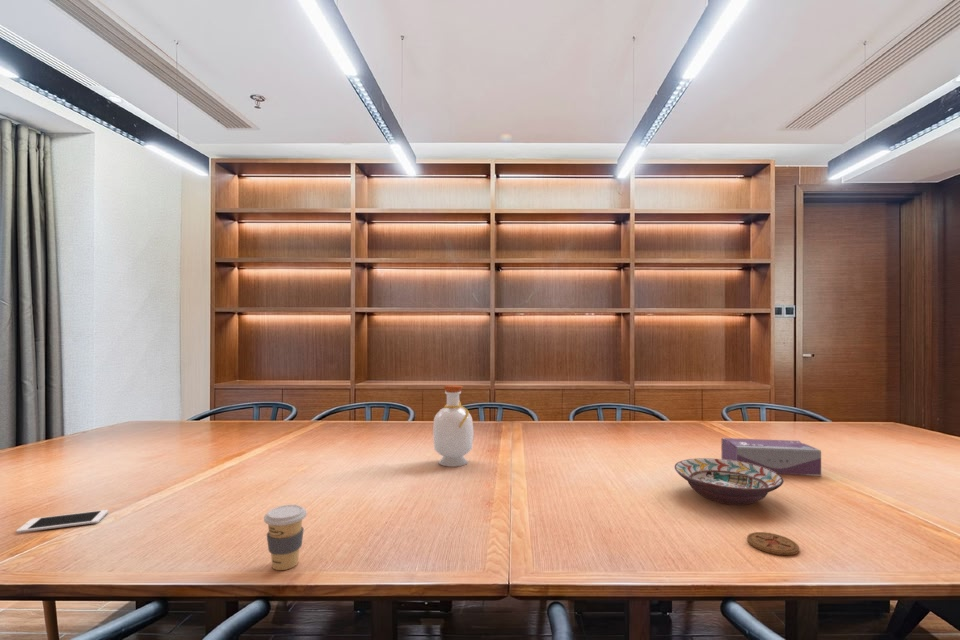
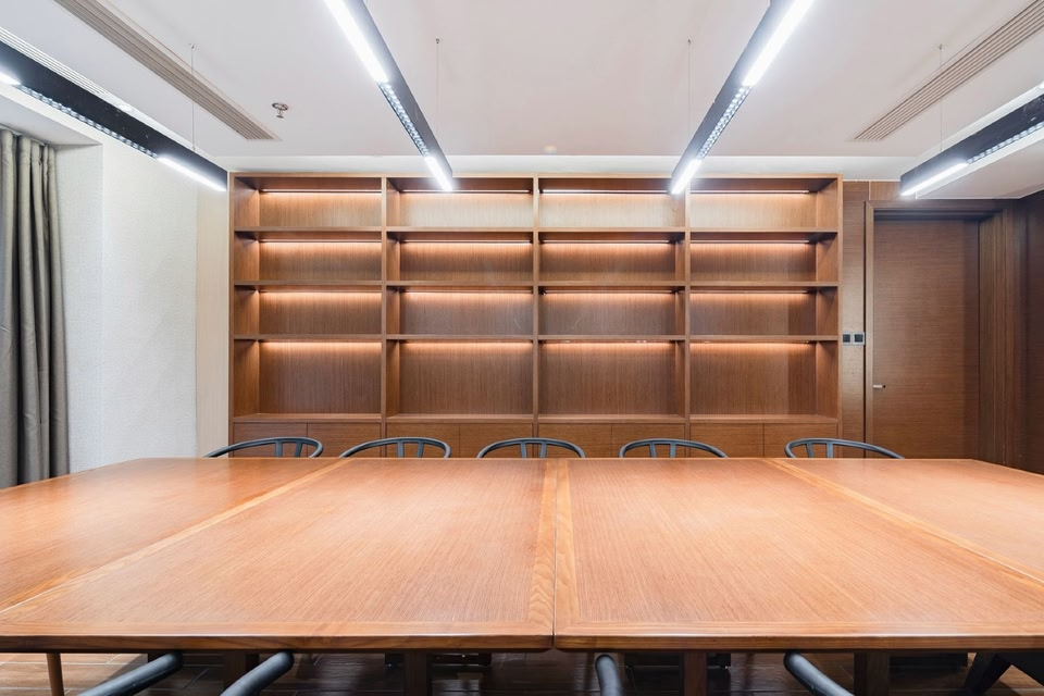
- cell phone (64, 520)
- coffee cup (285, 537)
- bottle (453, 424)
- tissue box (768, 455)
- decorative bowl (726, 484)
- coaster (772, 543)
